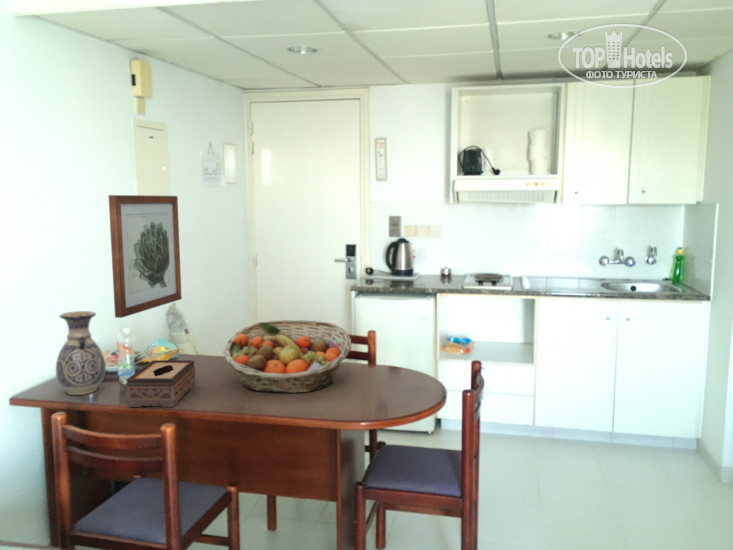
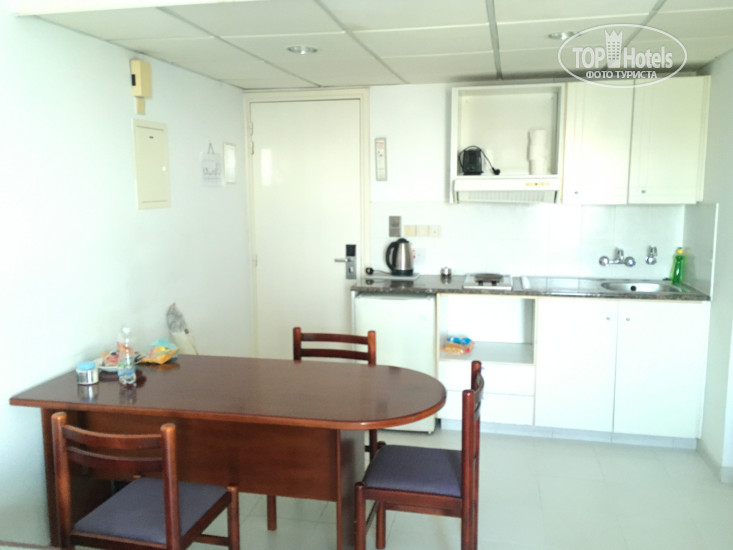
- fruit basket (288, 355)
- tissue box (162, 382)
- wall art (148, 252)
- vase (80, 352)
